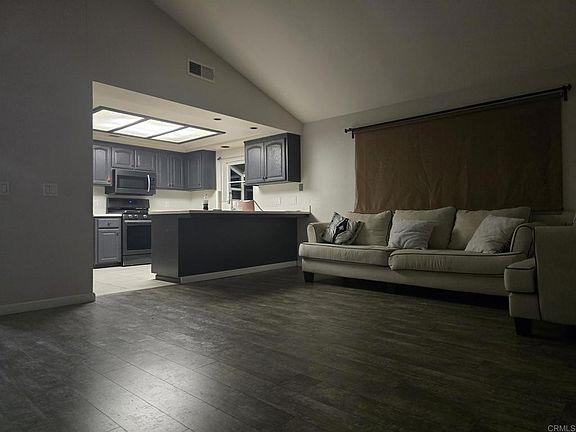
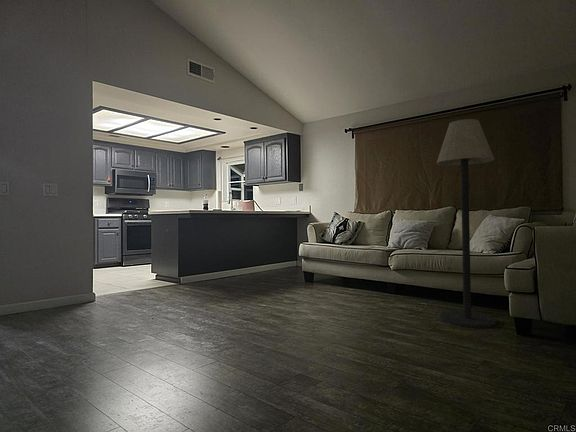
+ floor lamp (465, 221)
